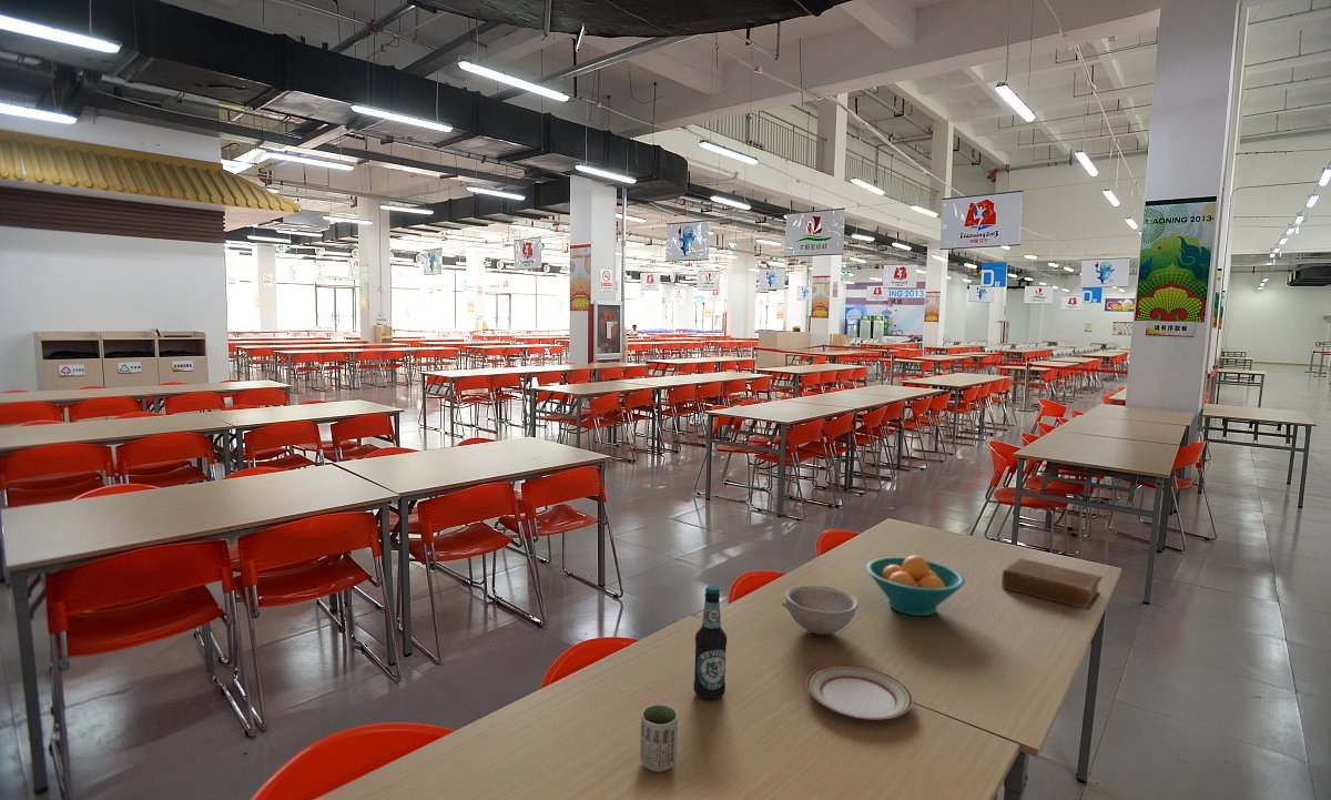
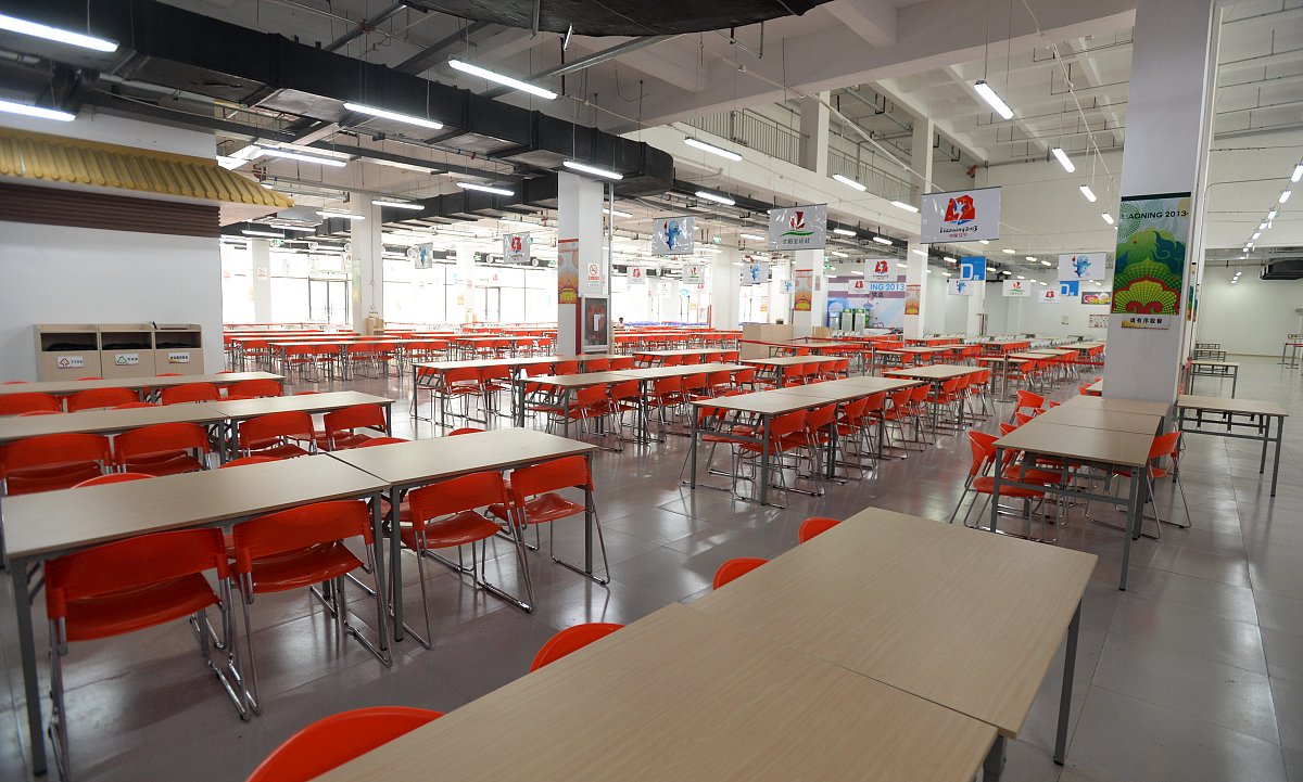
- cup (659, 738)
- bottle (711, 640)
- book (1050, 581)
- plate (857, 693)
- fruit bowl (913, 581)
- bowl (820, 614)
